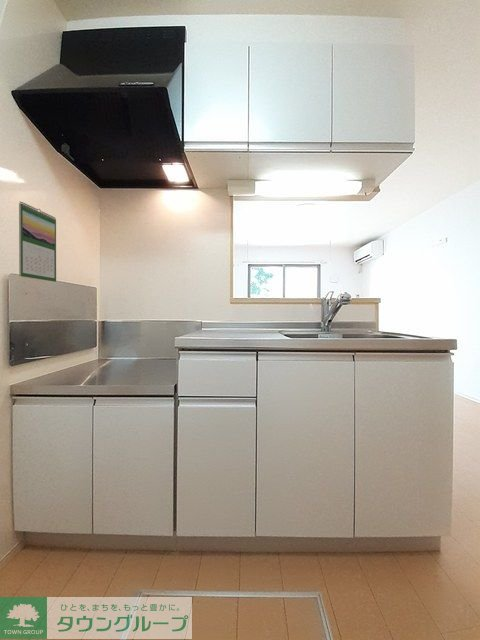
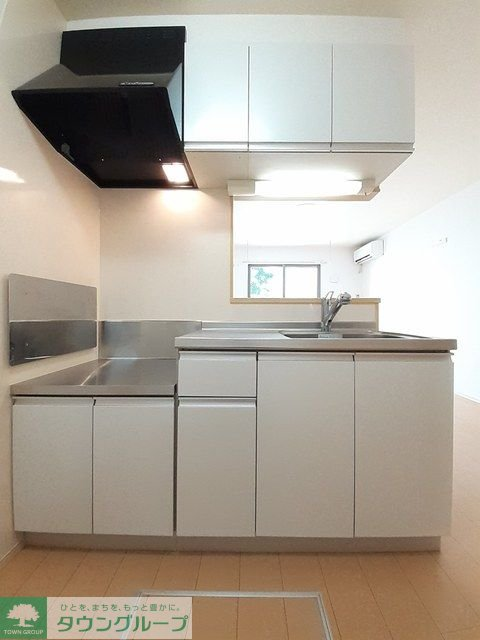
- calendar (39, 244)
